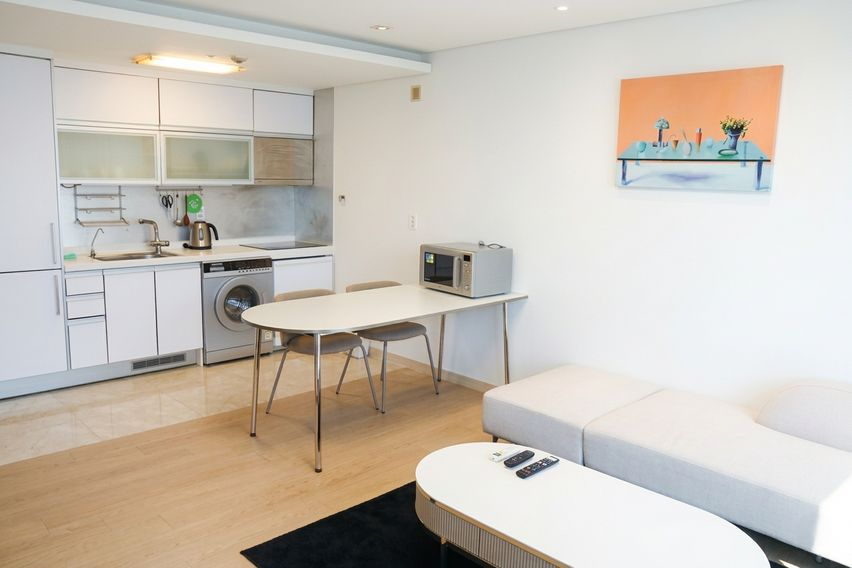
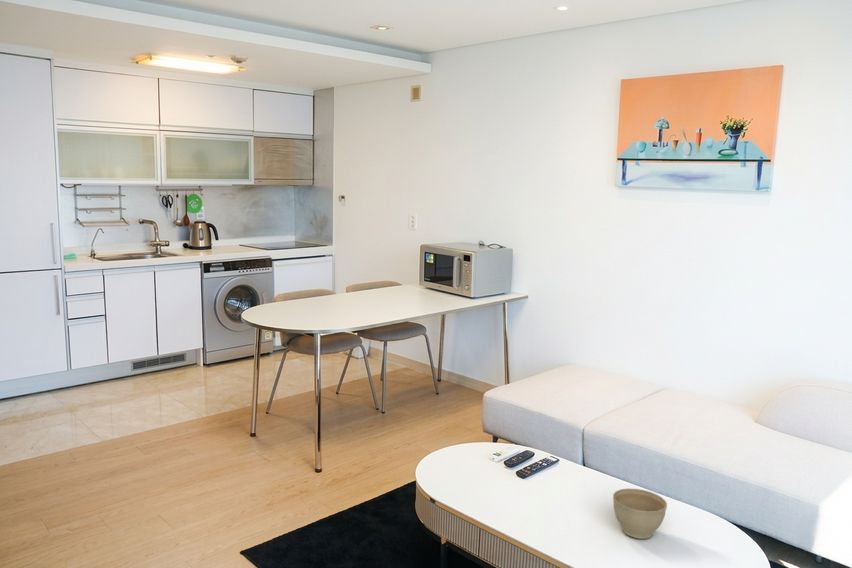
+ planter bowl (638, 515)
